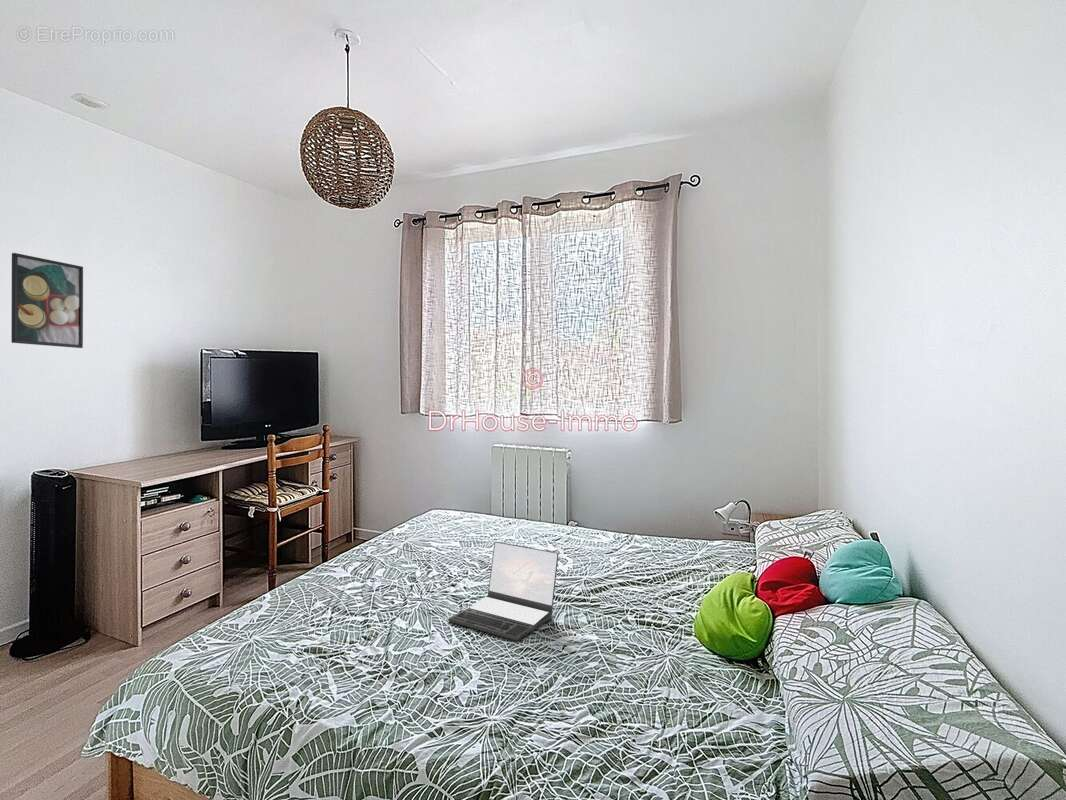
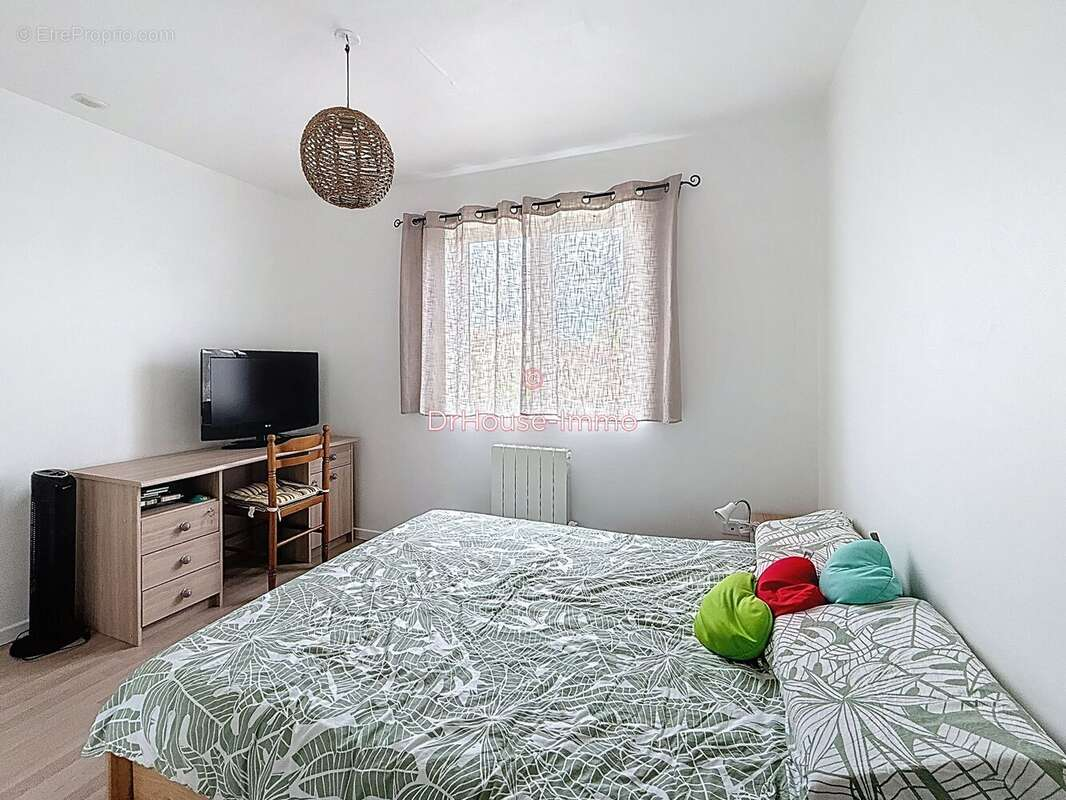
- laptop (504, 586)
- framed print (49, 302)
